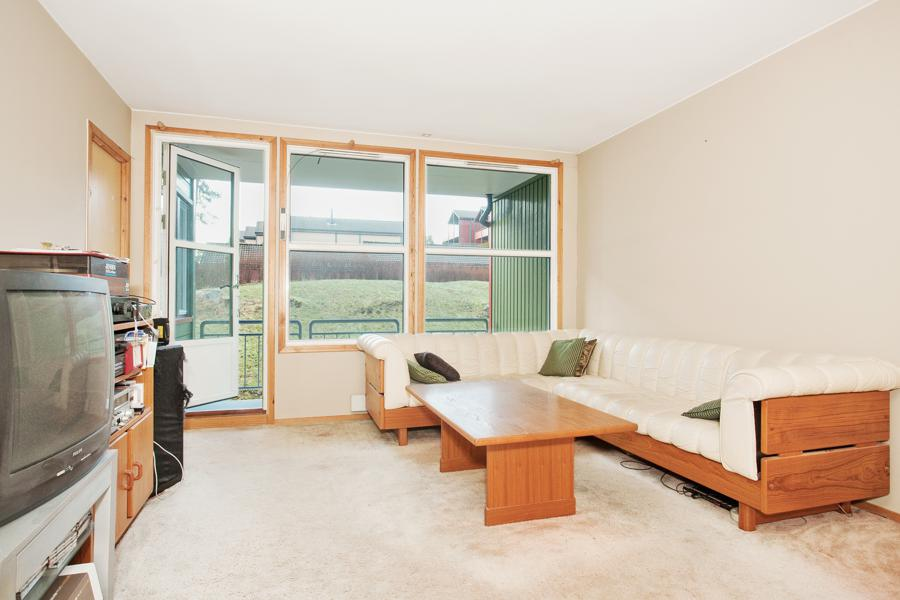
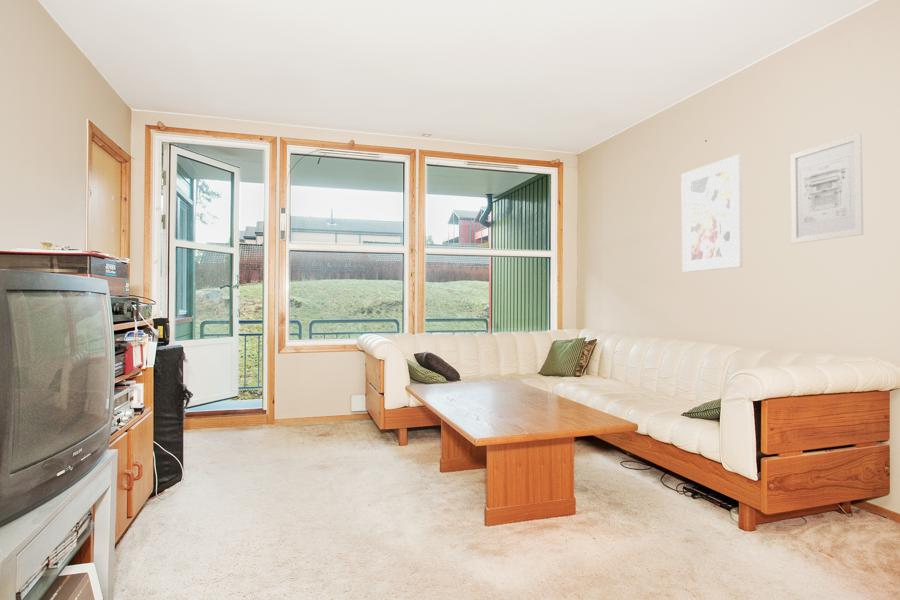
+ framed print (709, 217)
+ wall art (824, 192)
